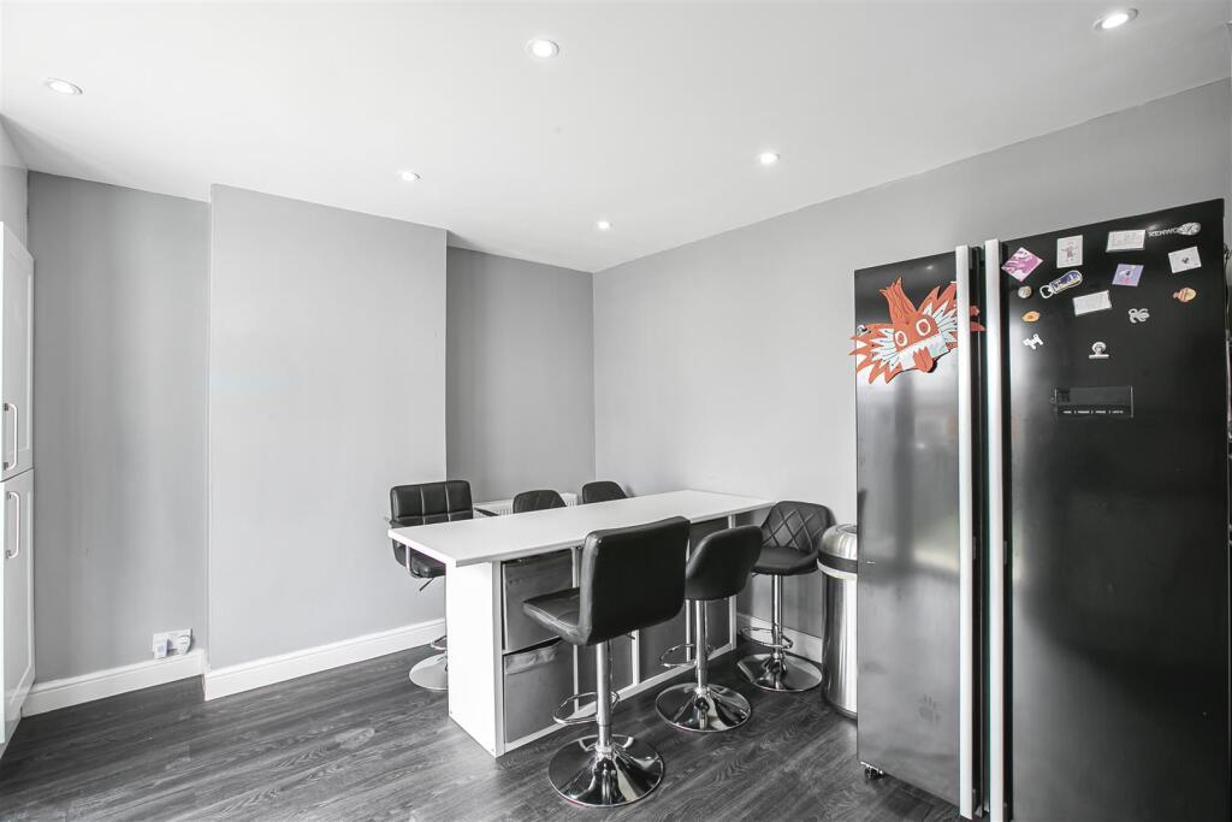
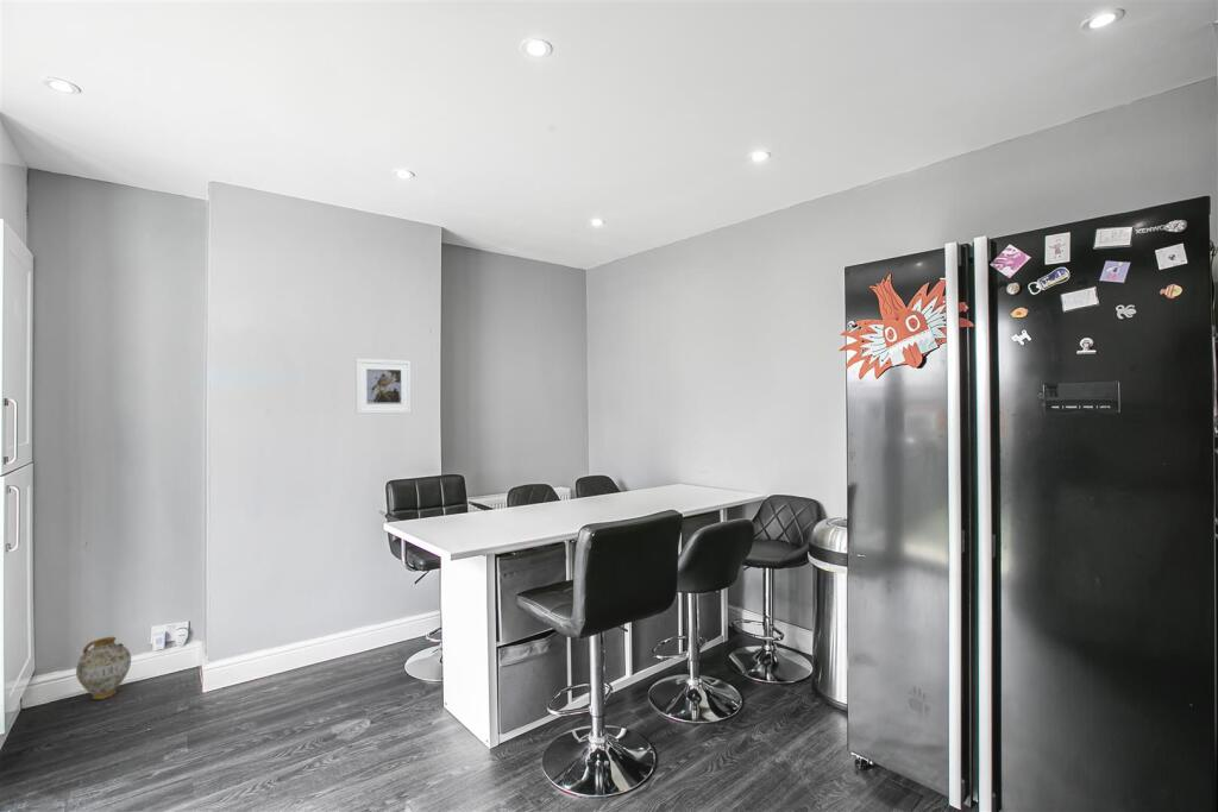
+ ceramic jug (103, 667)
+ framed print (383, 386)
